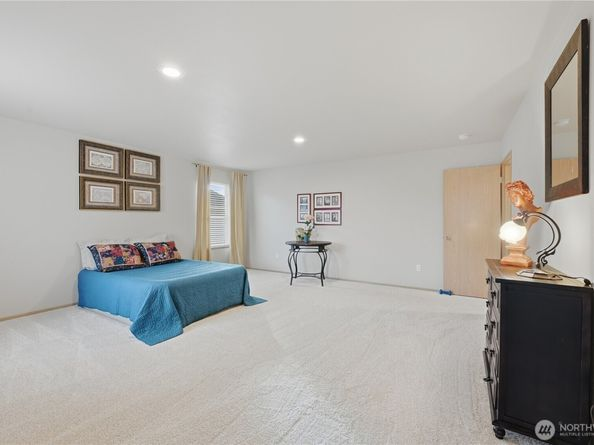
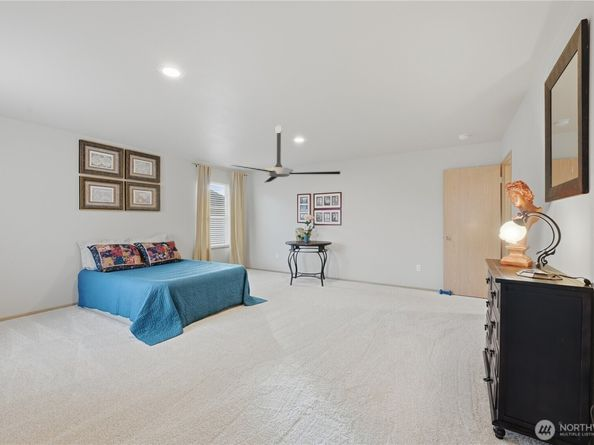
+ ceiling fan (280, 152)
